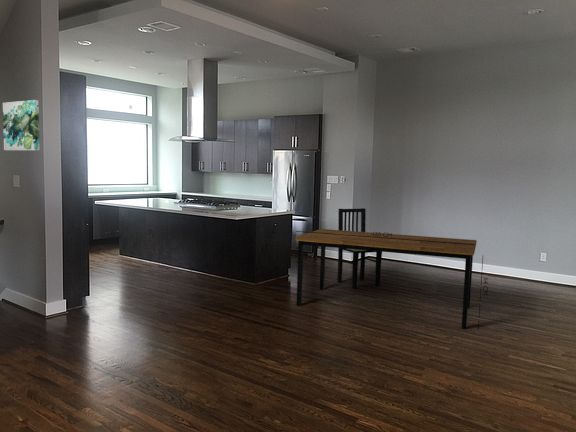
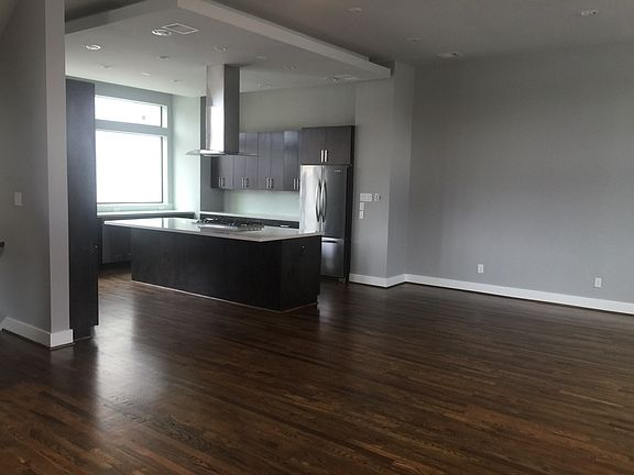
- wall art (20, 126)
- dining chair (359, 250)
- dining table (392, 252)
